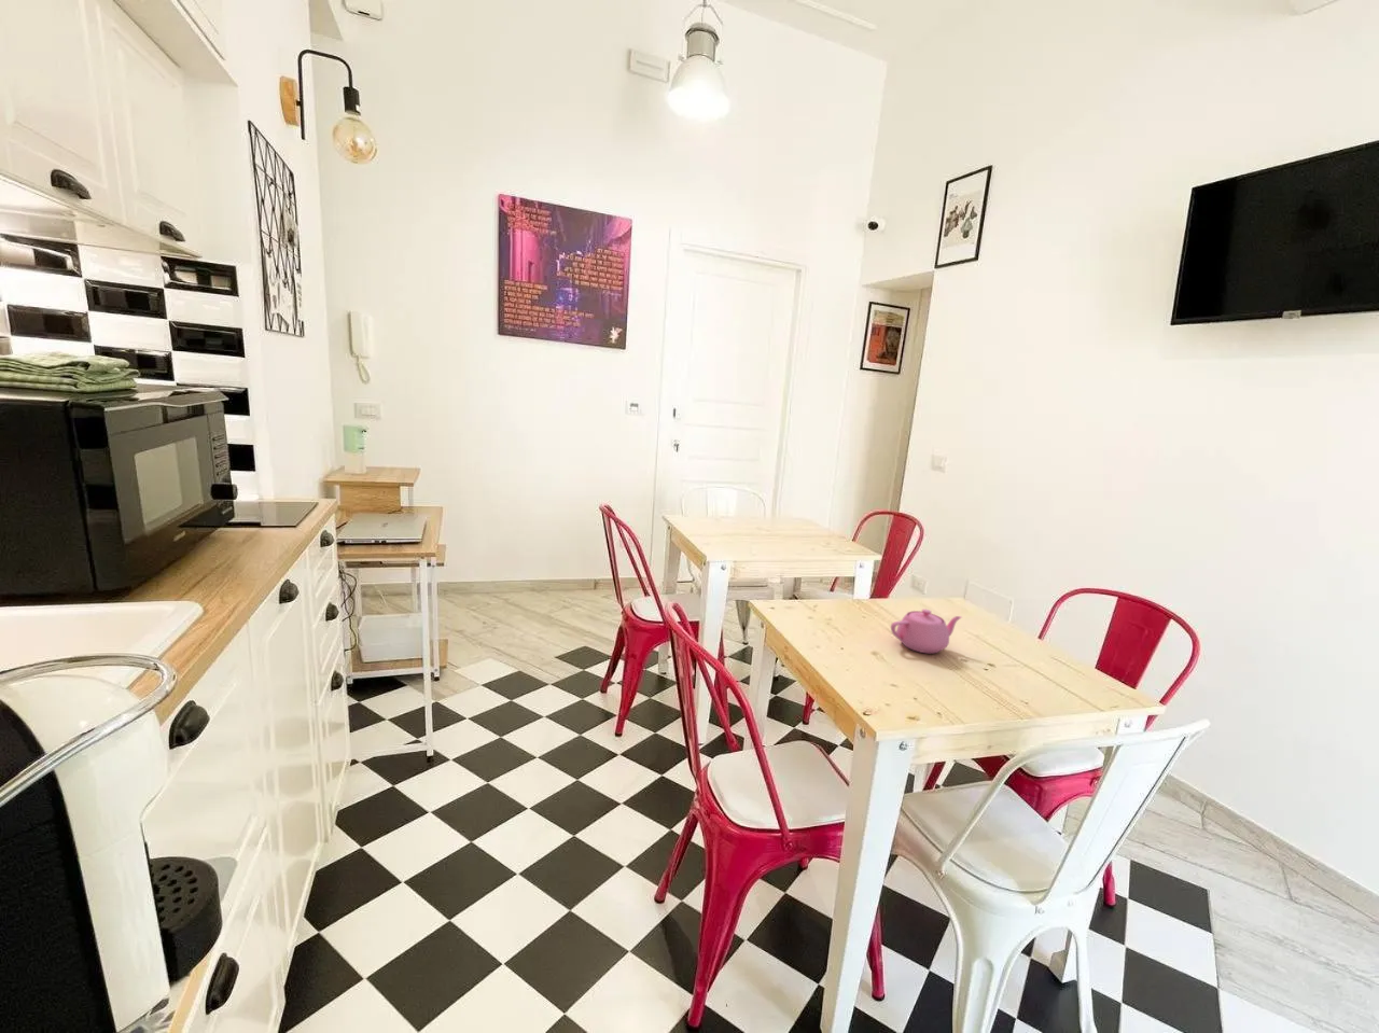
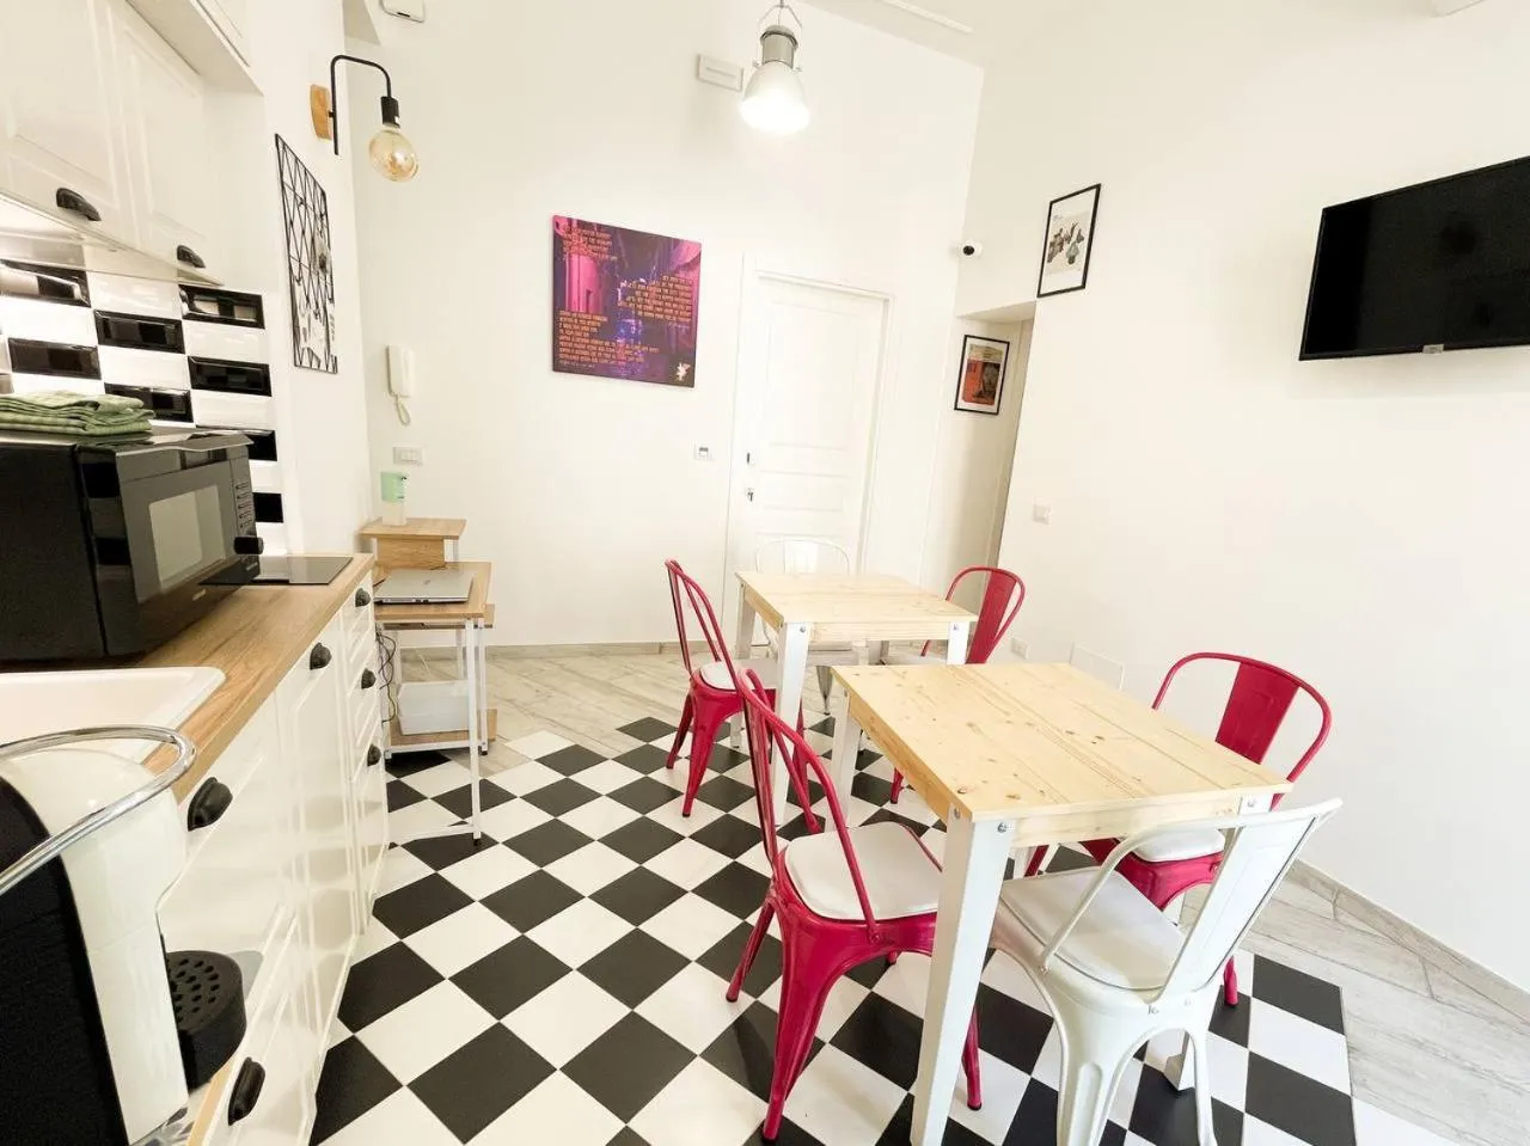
- teapot (925, 628)
